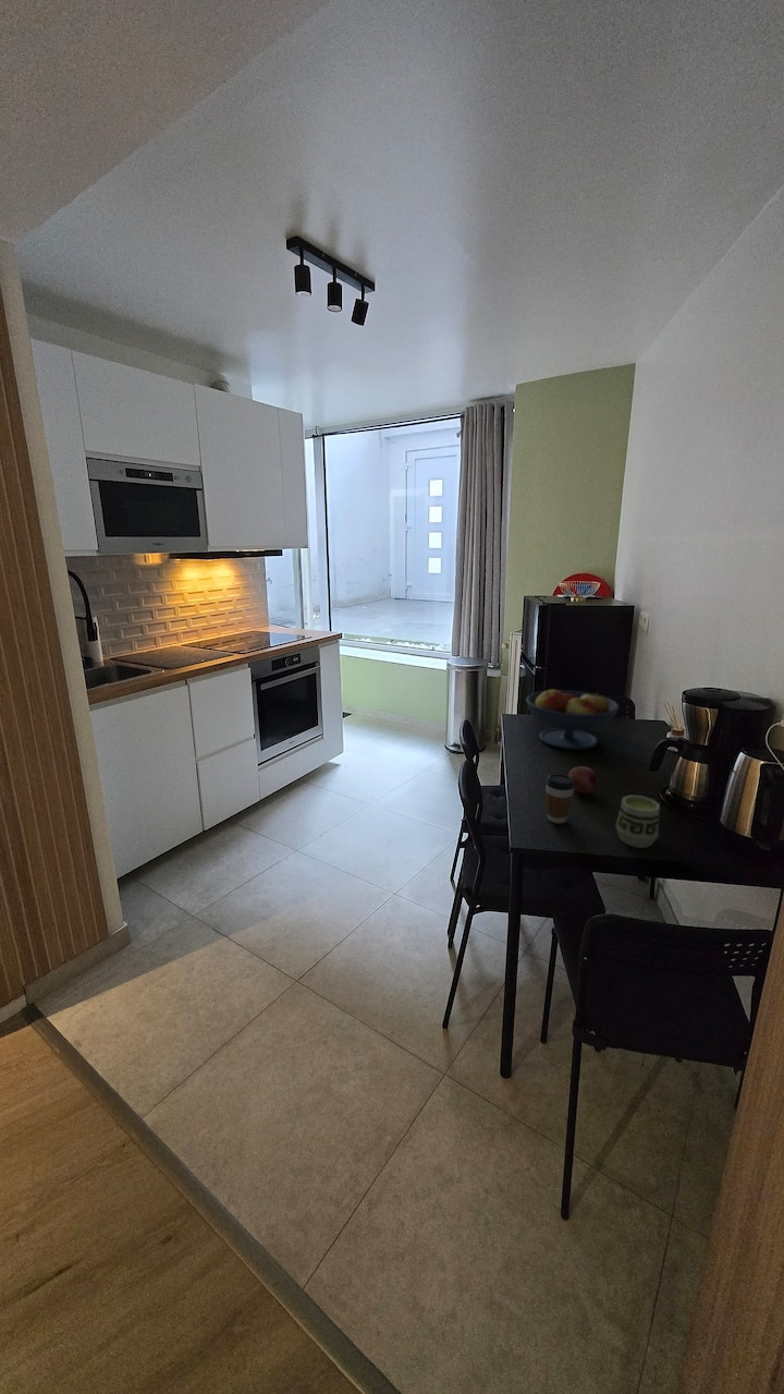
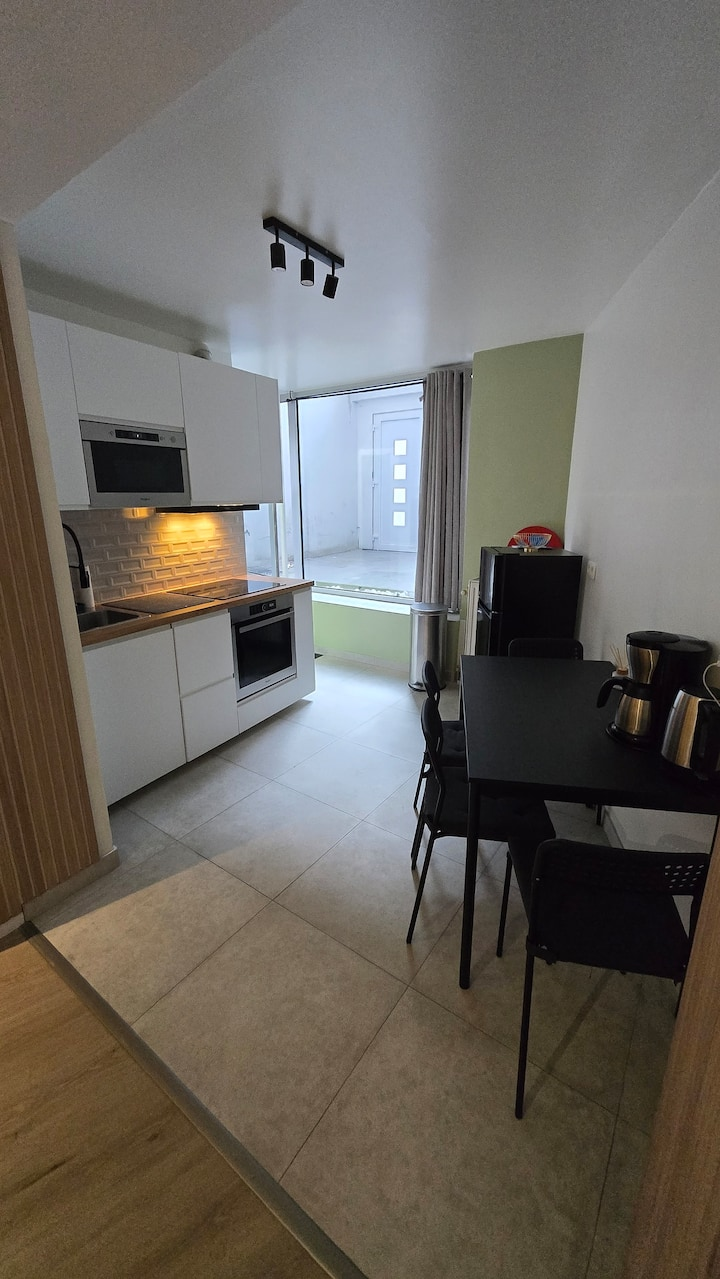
- coffee cup (559, 799)
- cup (637, 821)
- fruit (581, 779)
- fruit bowl (569, 714)
